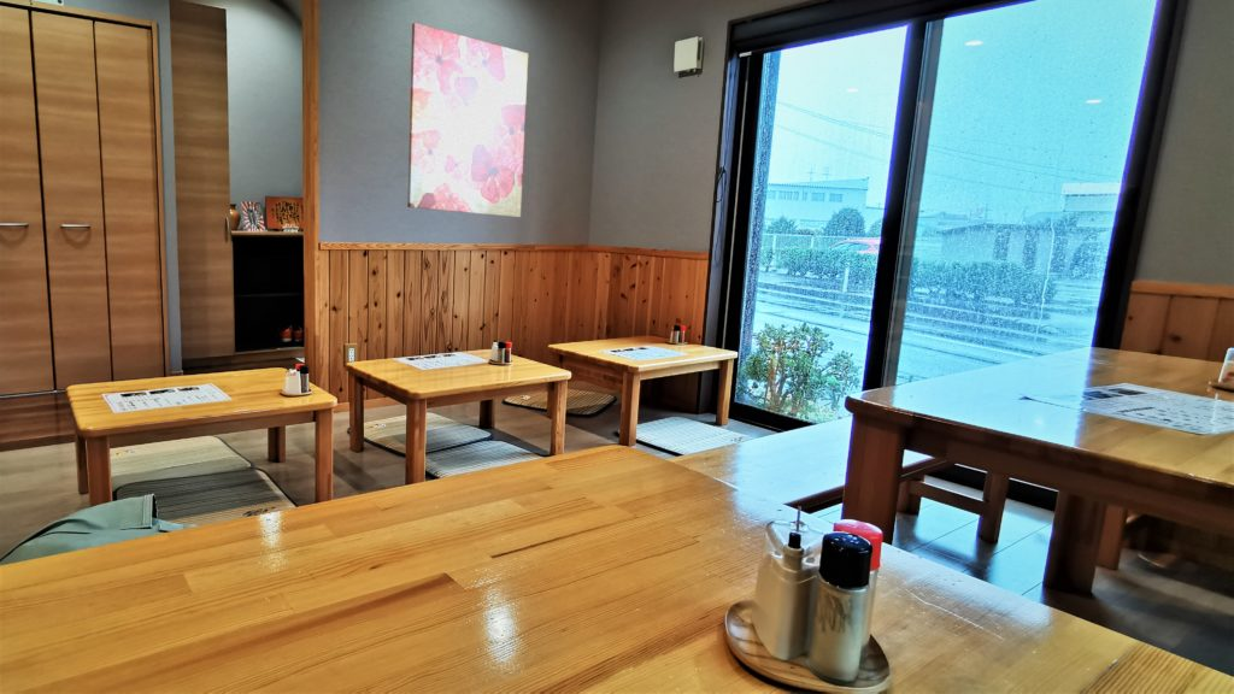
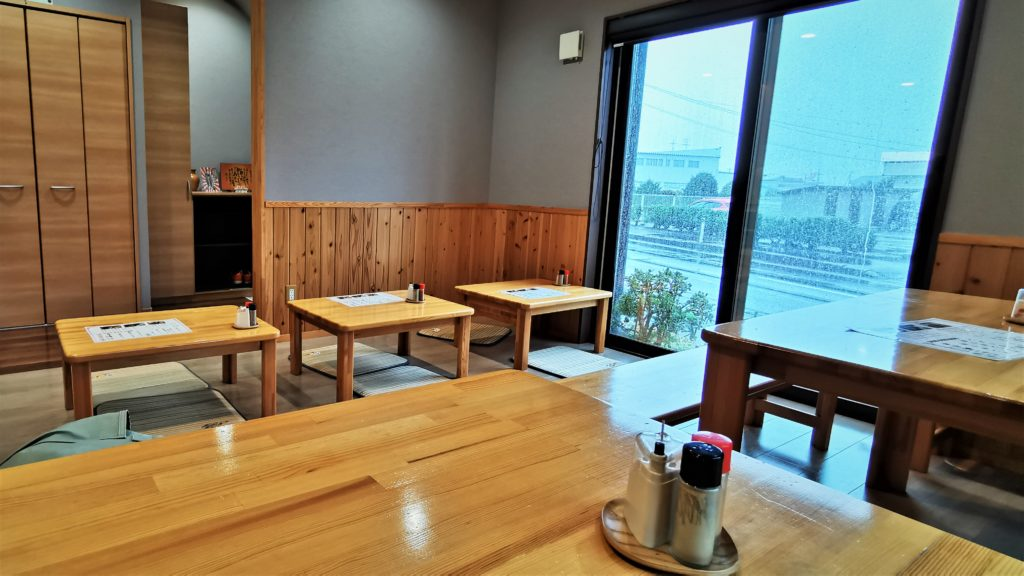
- wall art (470, 127)
